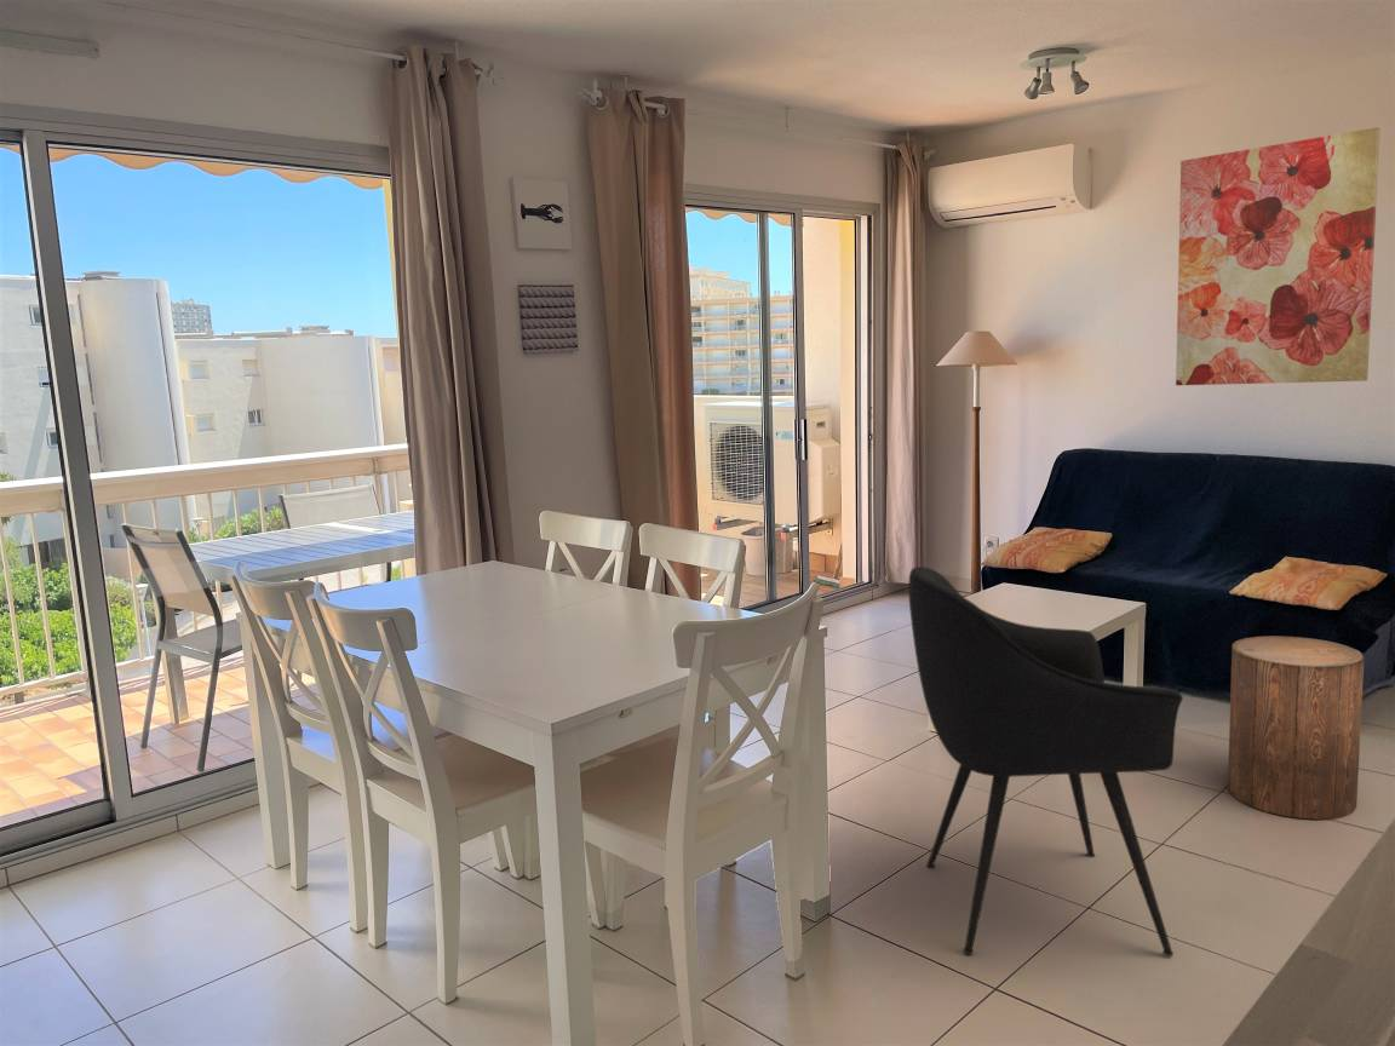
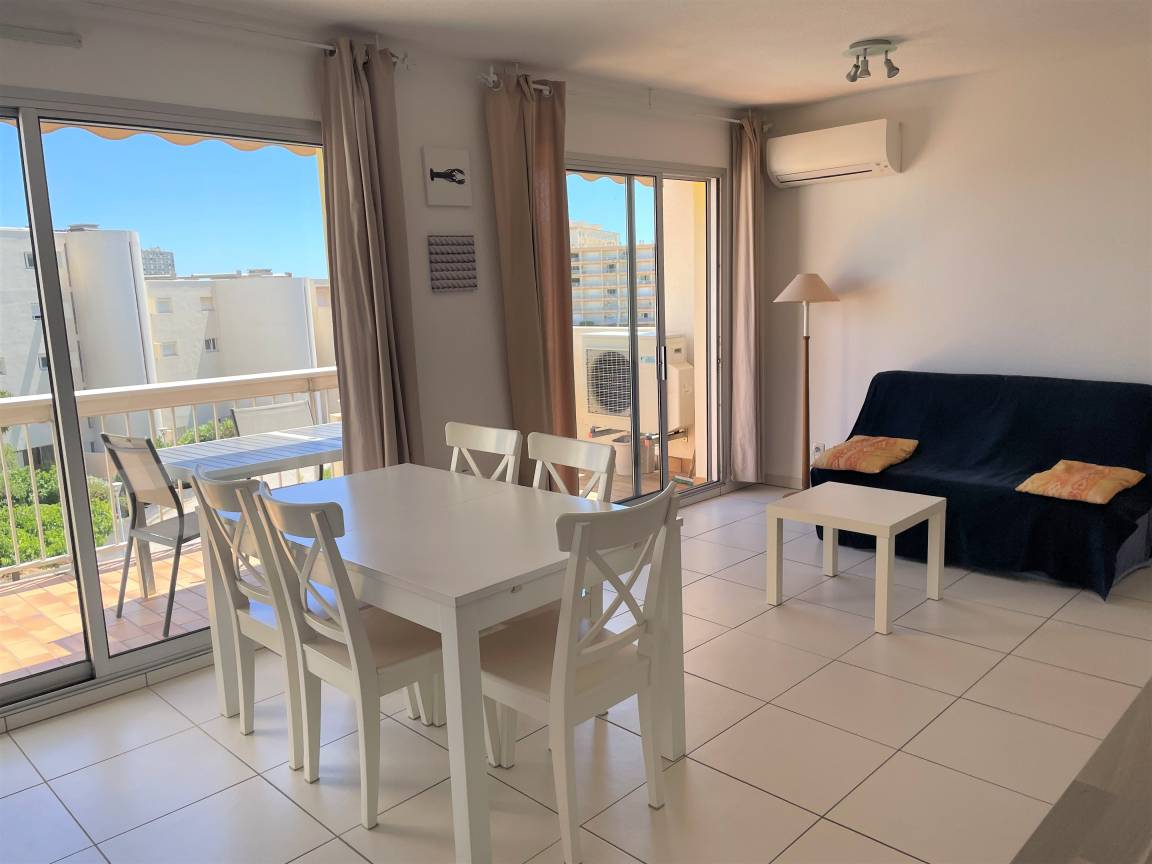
- wall art (1270, 265)
- armchair (1034, 736)
- stool (1292, 723)
